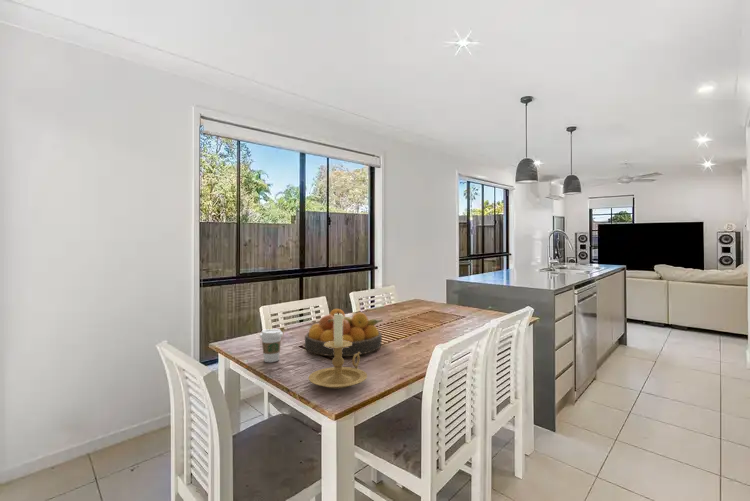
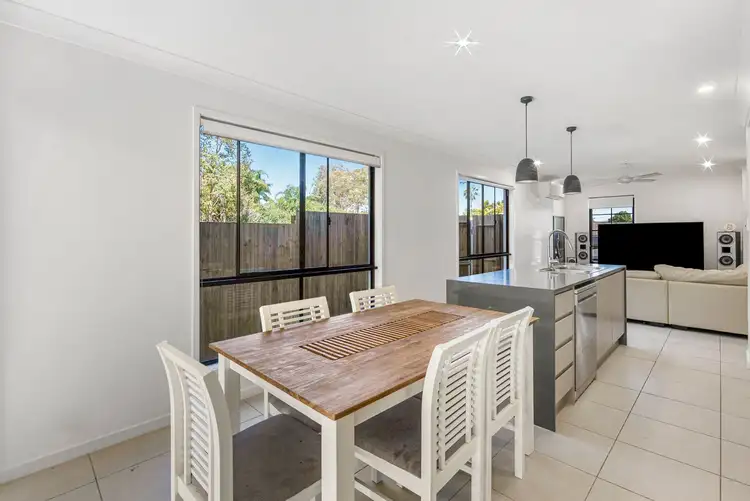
- coffee cup (271, 345)
- fruit bowl (343, 328)
- candle holder (338, 347)
